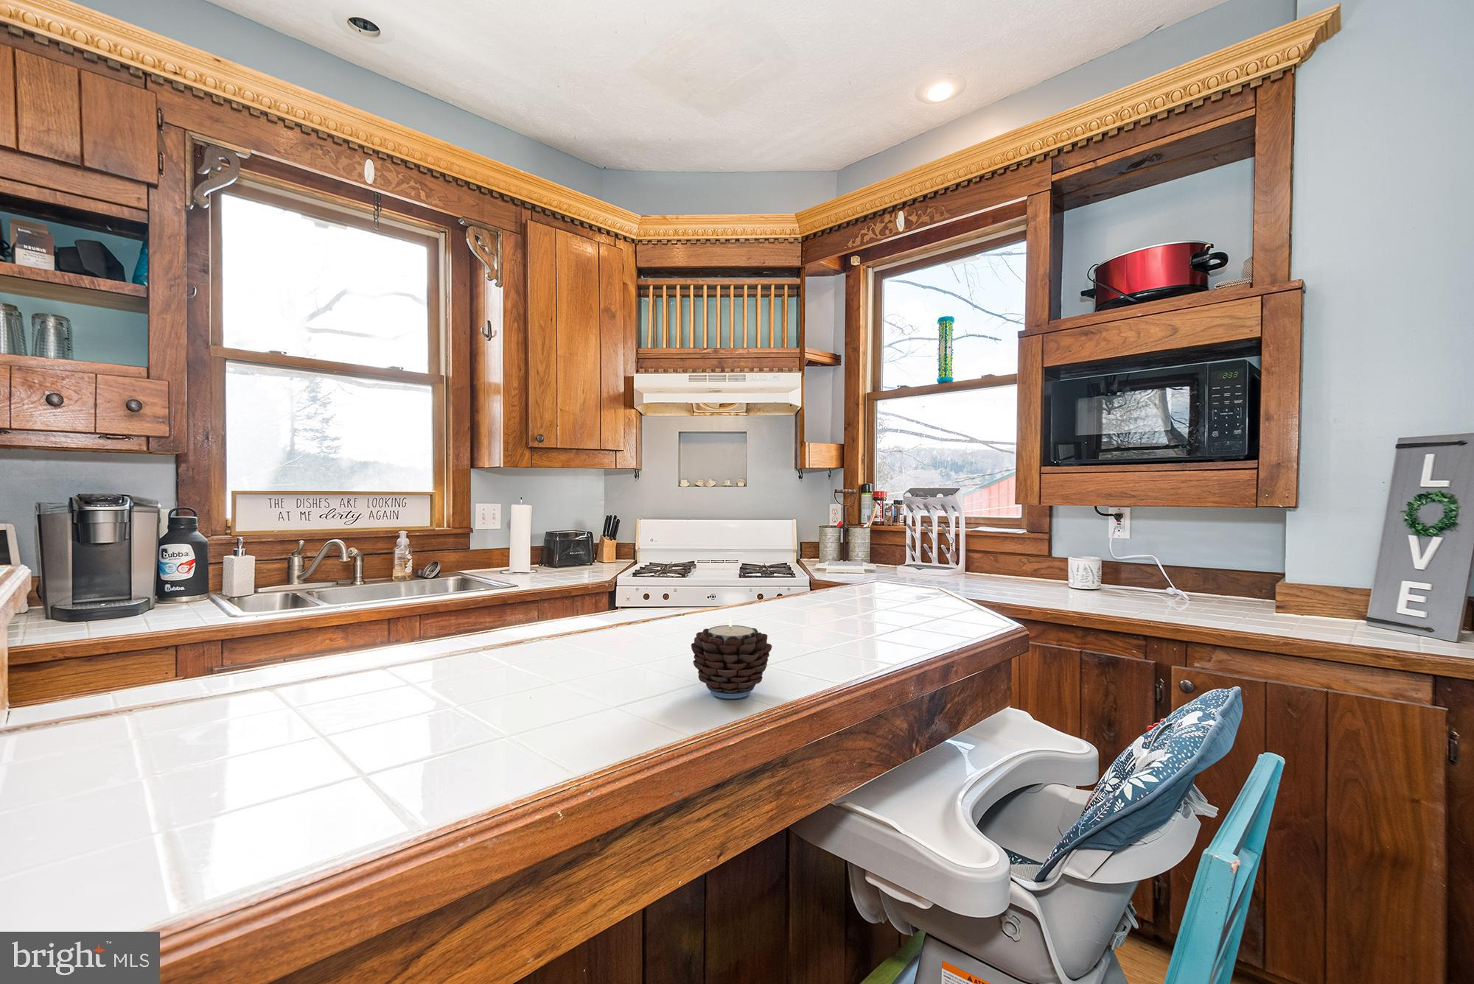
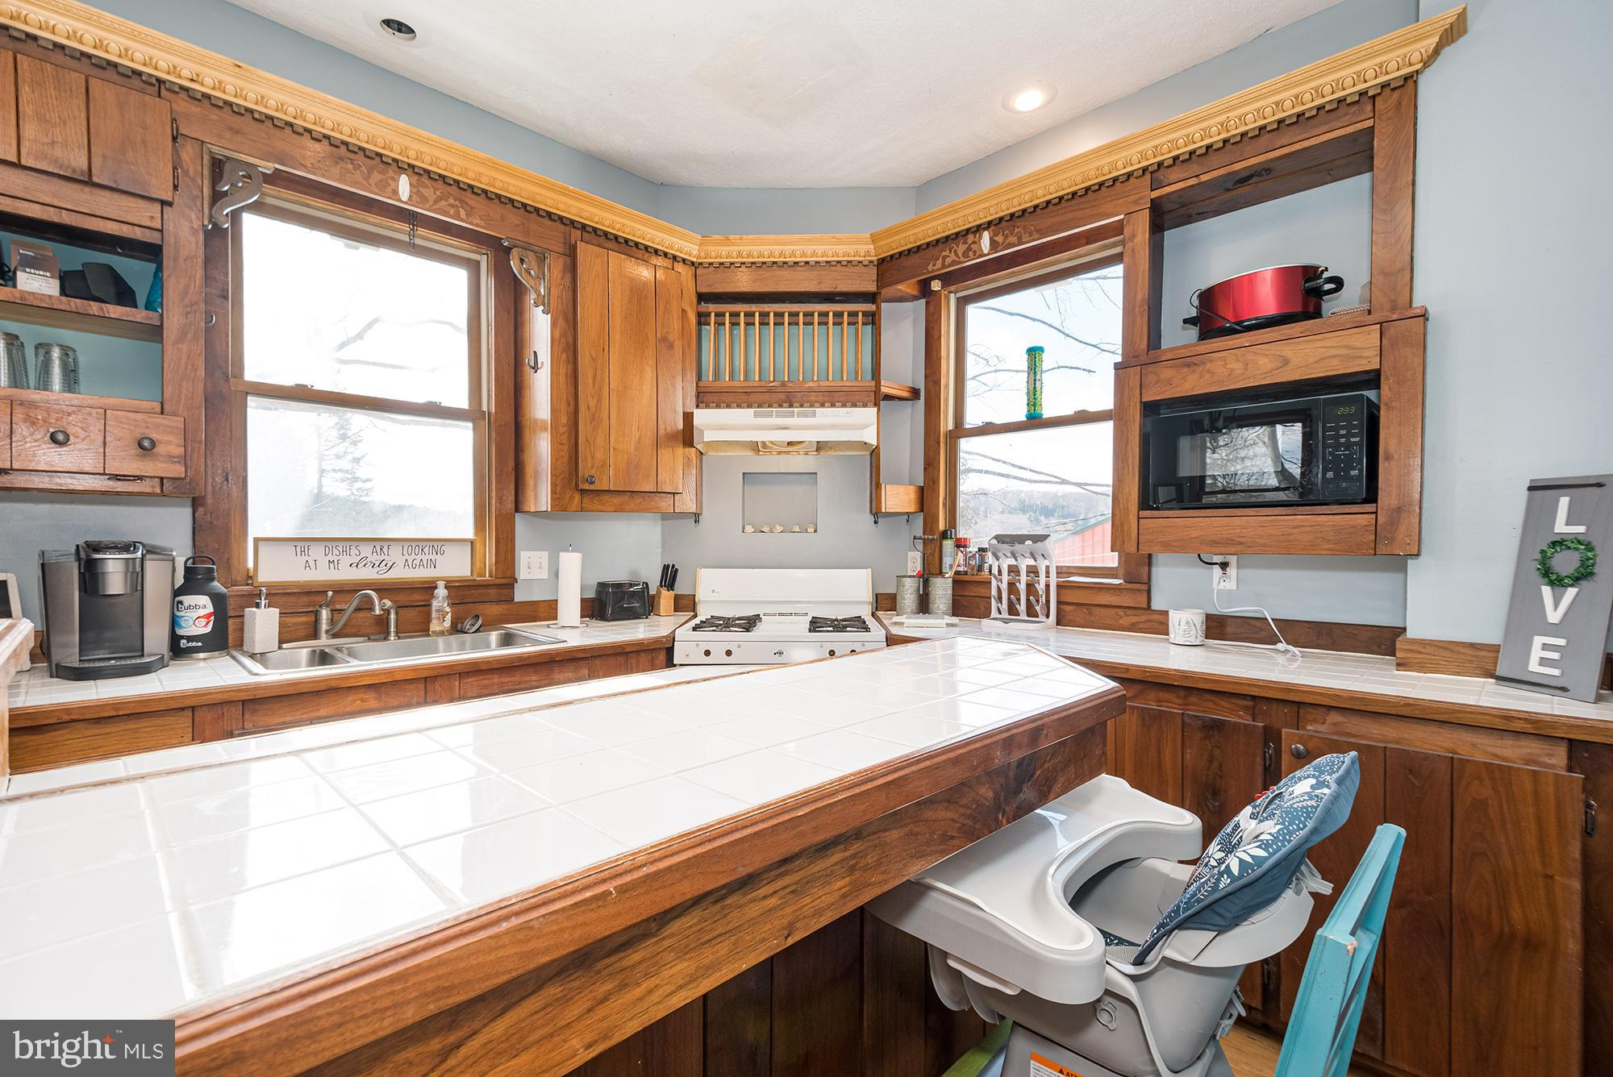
- candle (732, 655)
